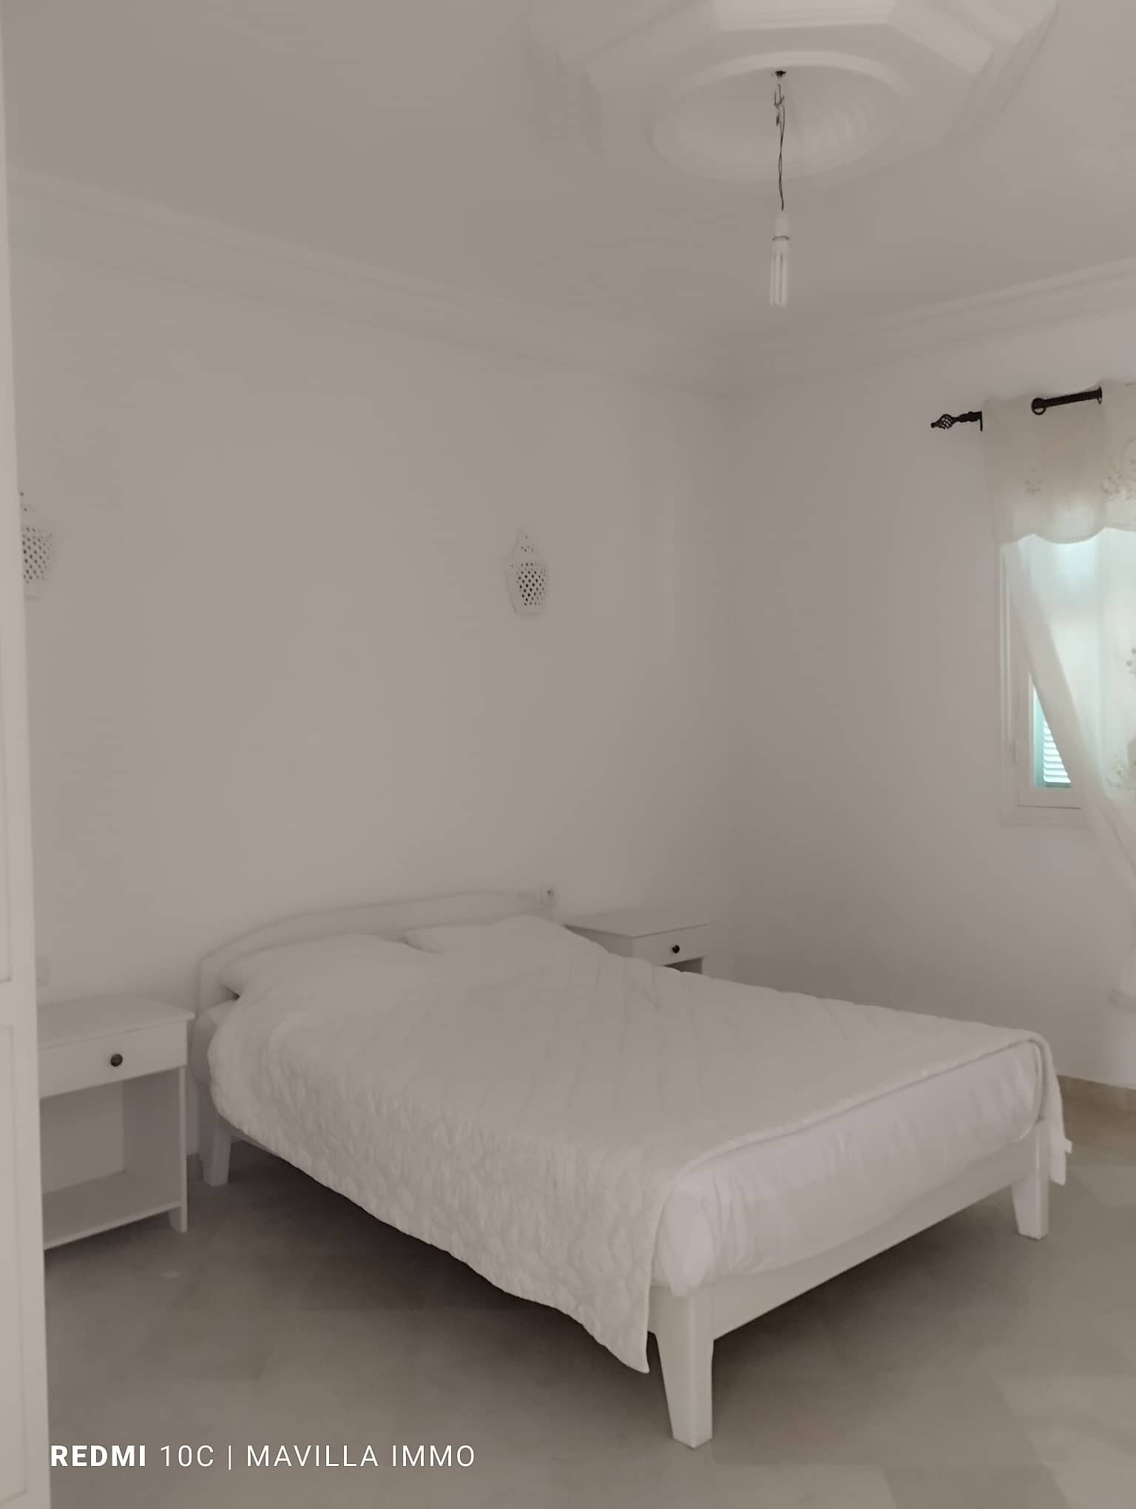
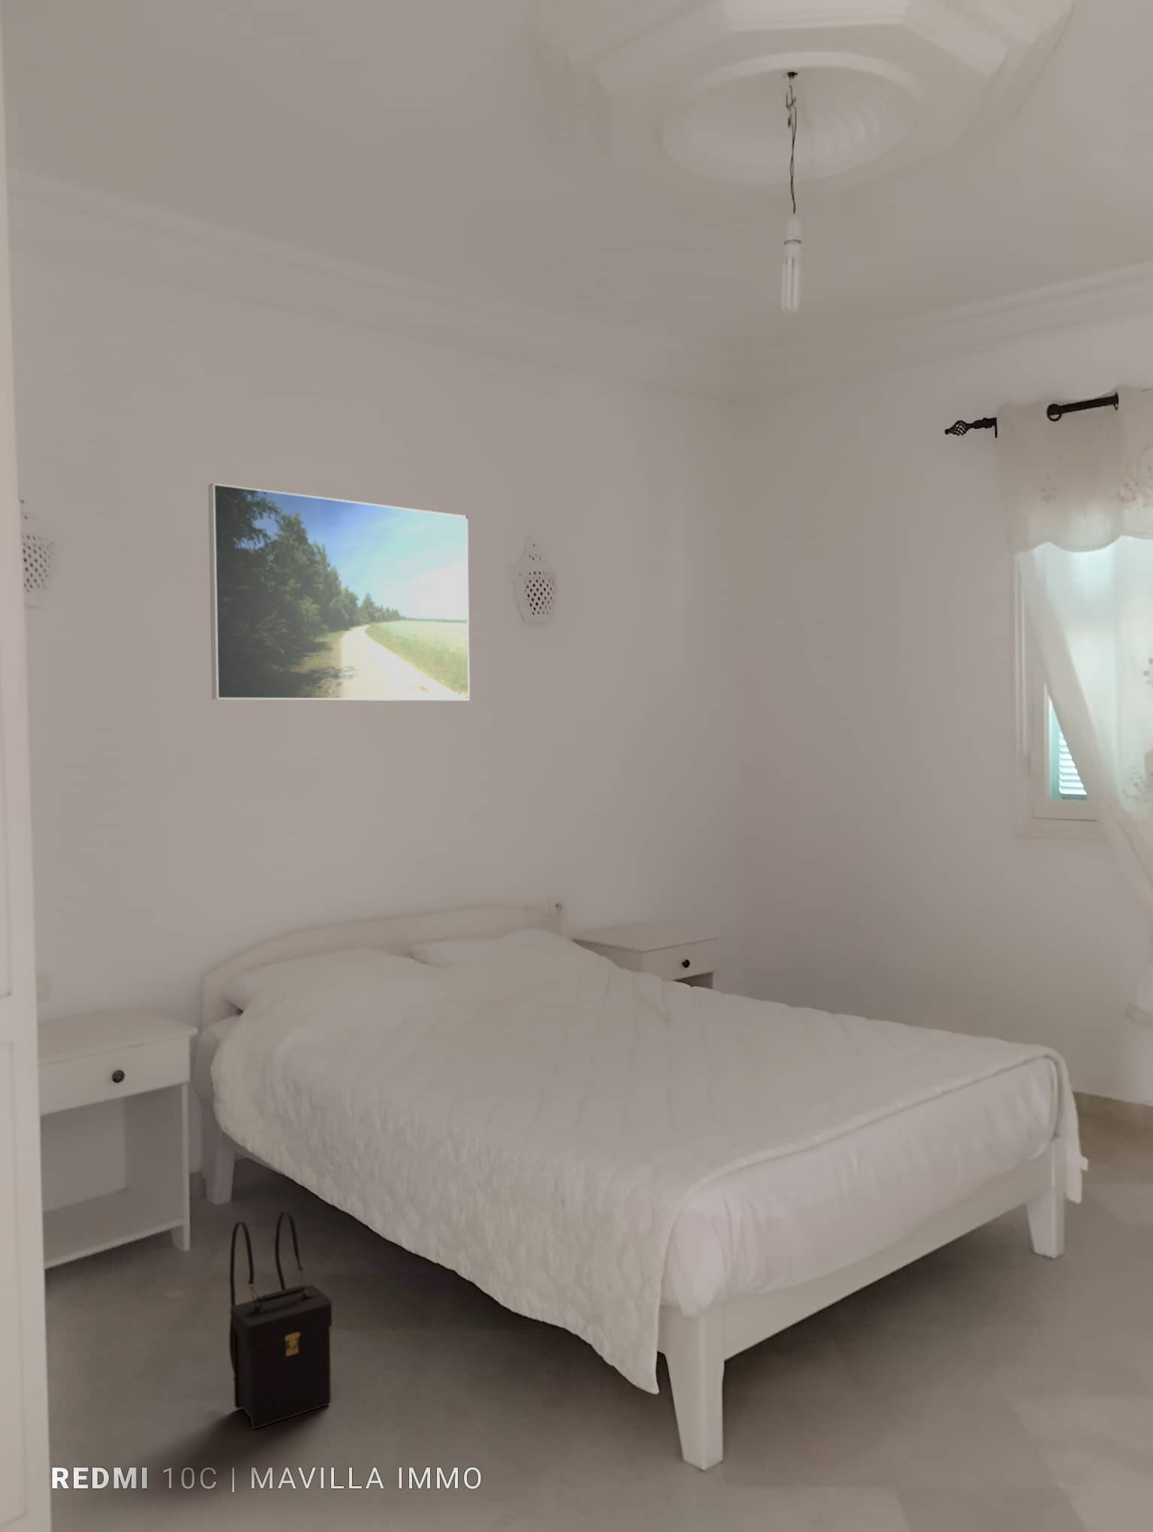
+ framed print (349, 601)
+ satchel (275, 1312)
